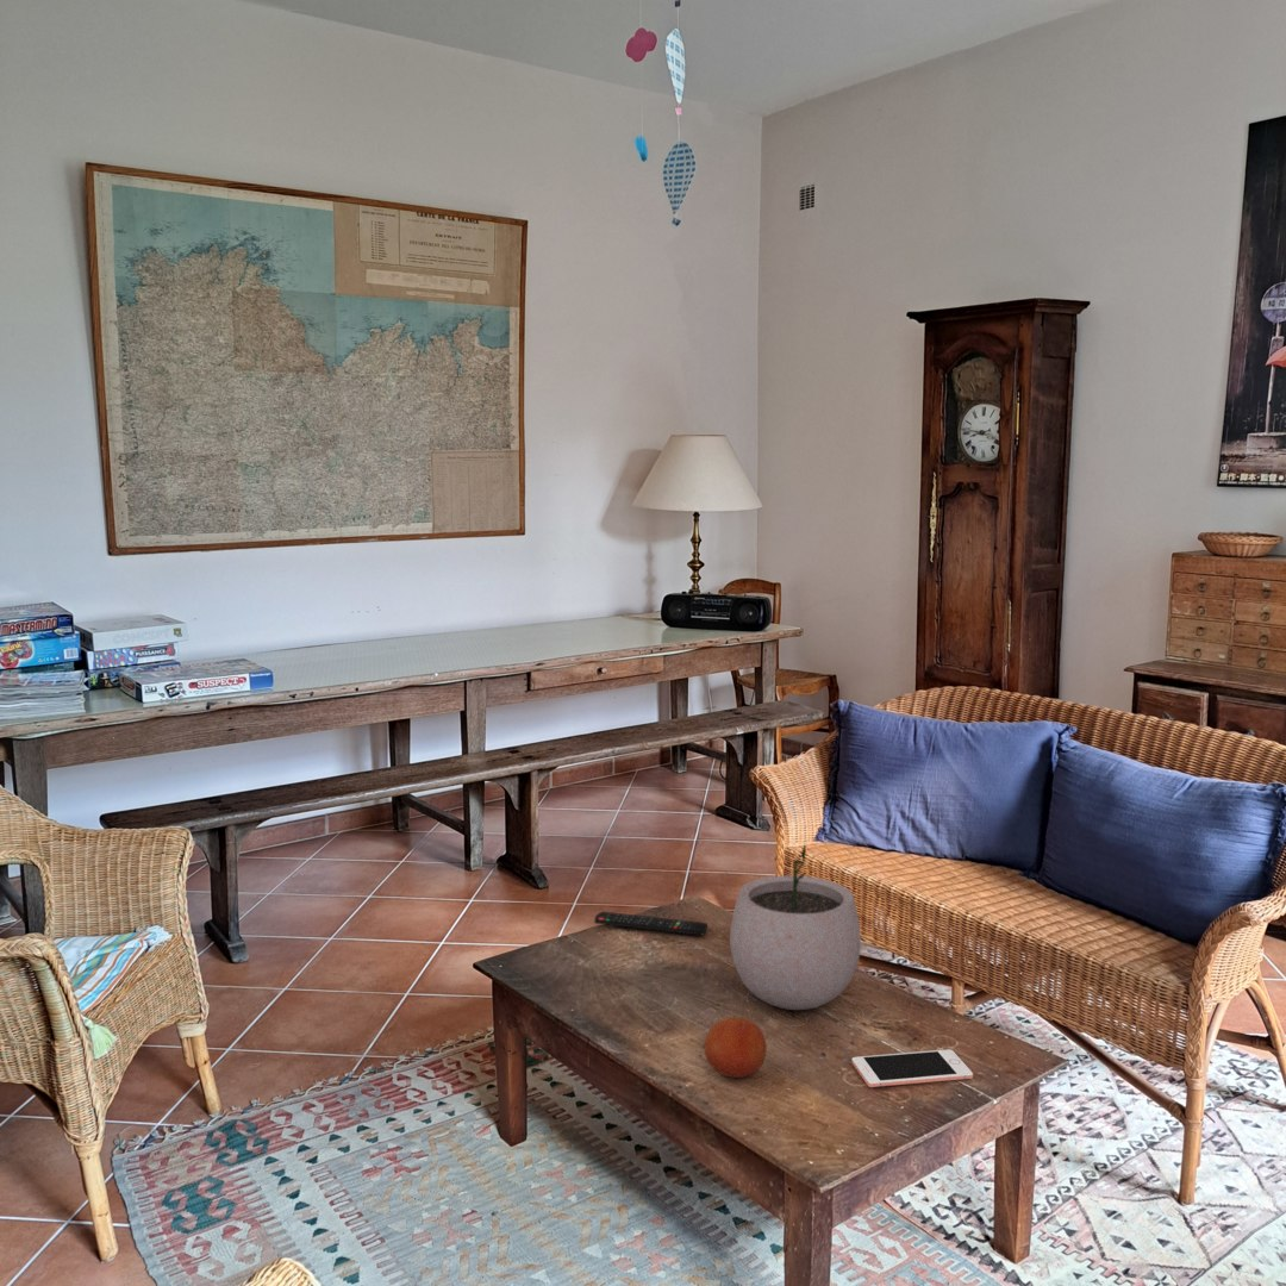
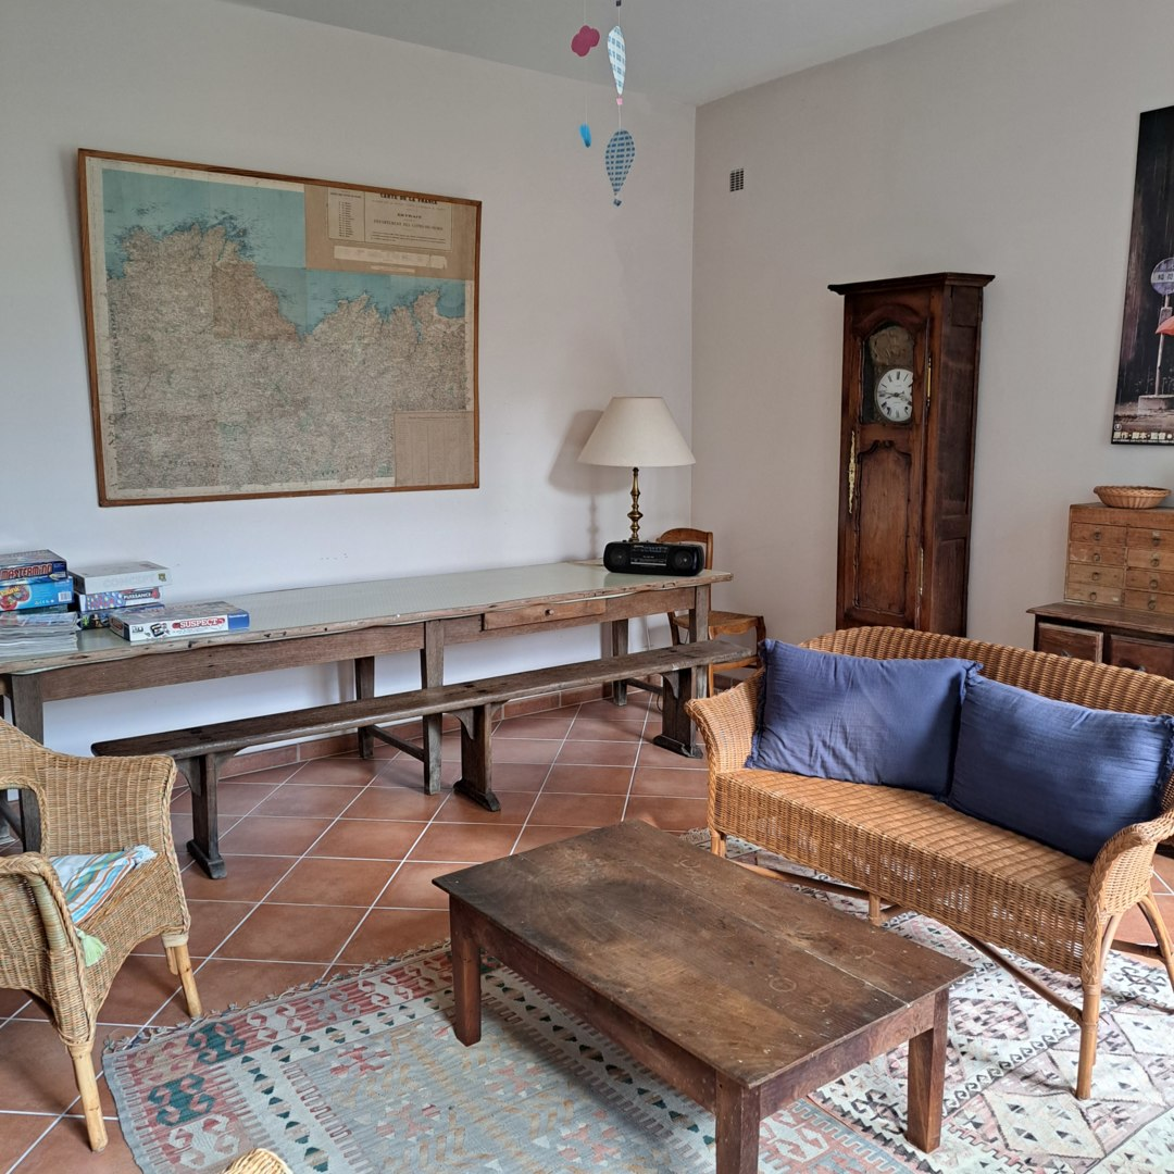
- plant pot (794, 924)
- fruit (735, 1044)
- remote control (649, 924)
- cell phone (911, 1067)
